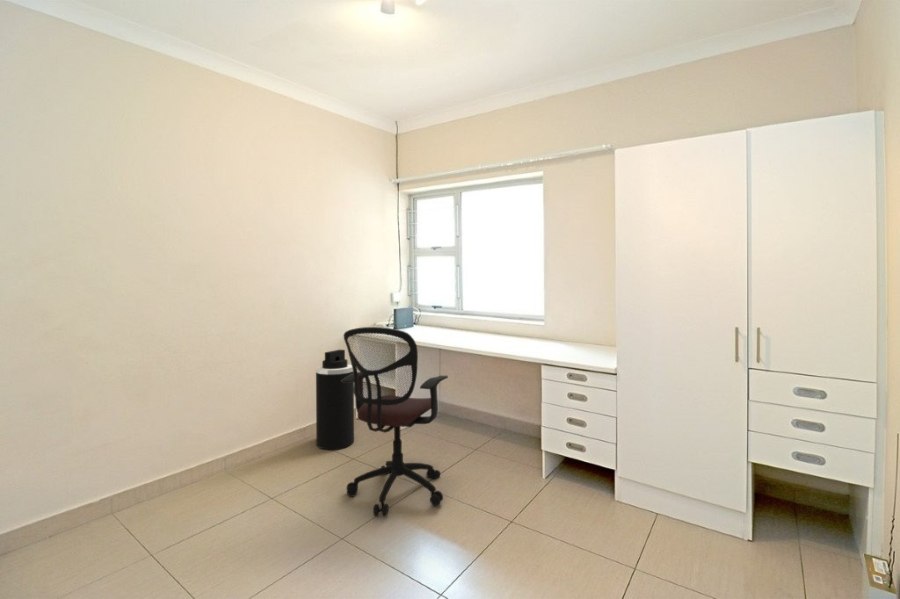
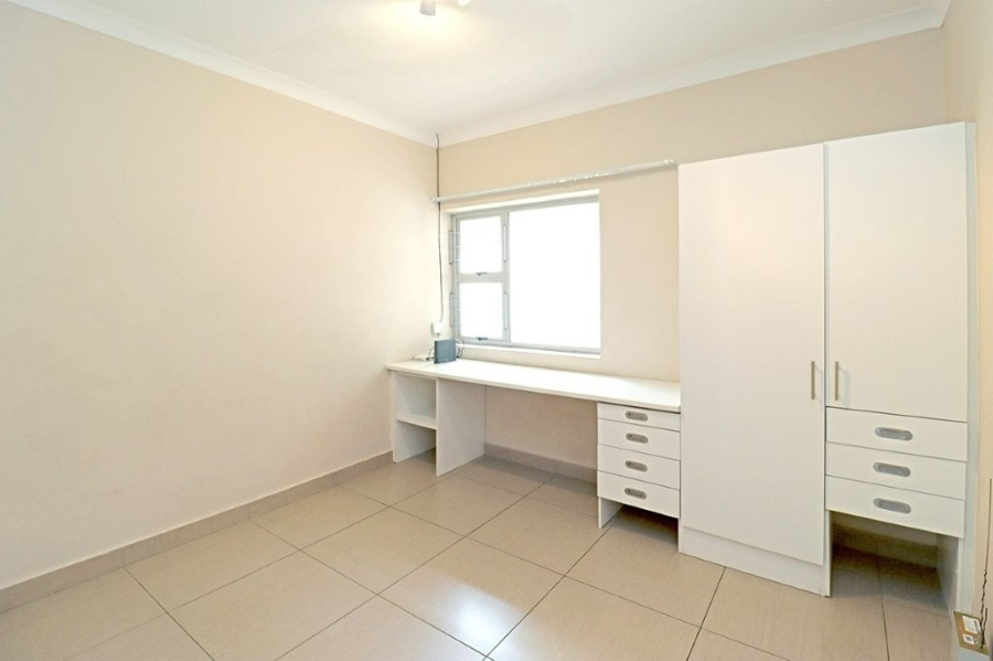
- office chair (396, 409)
- trash can (335, 397)
